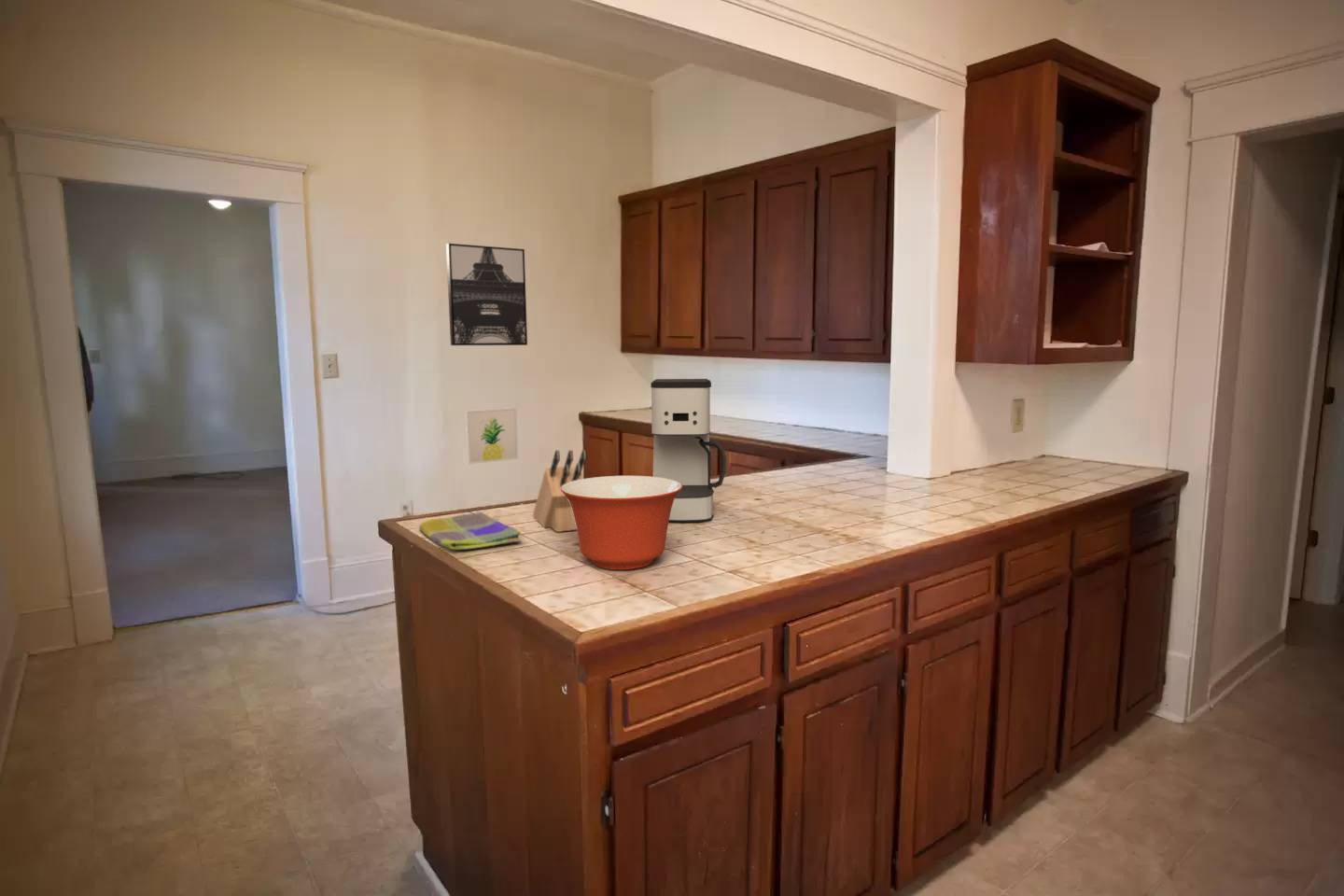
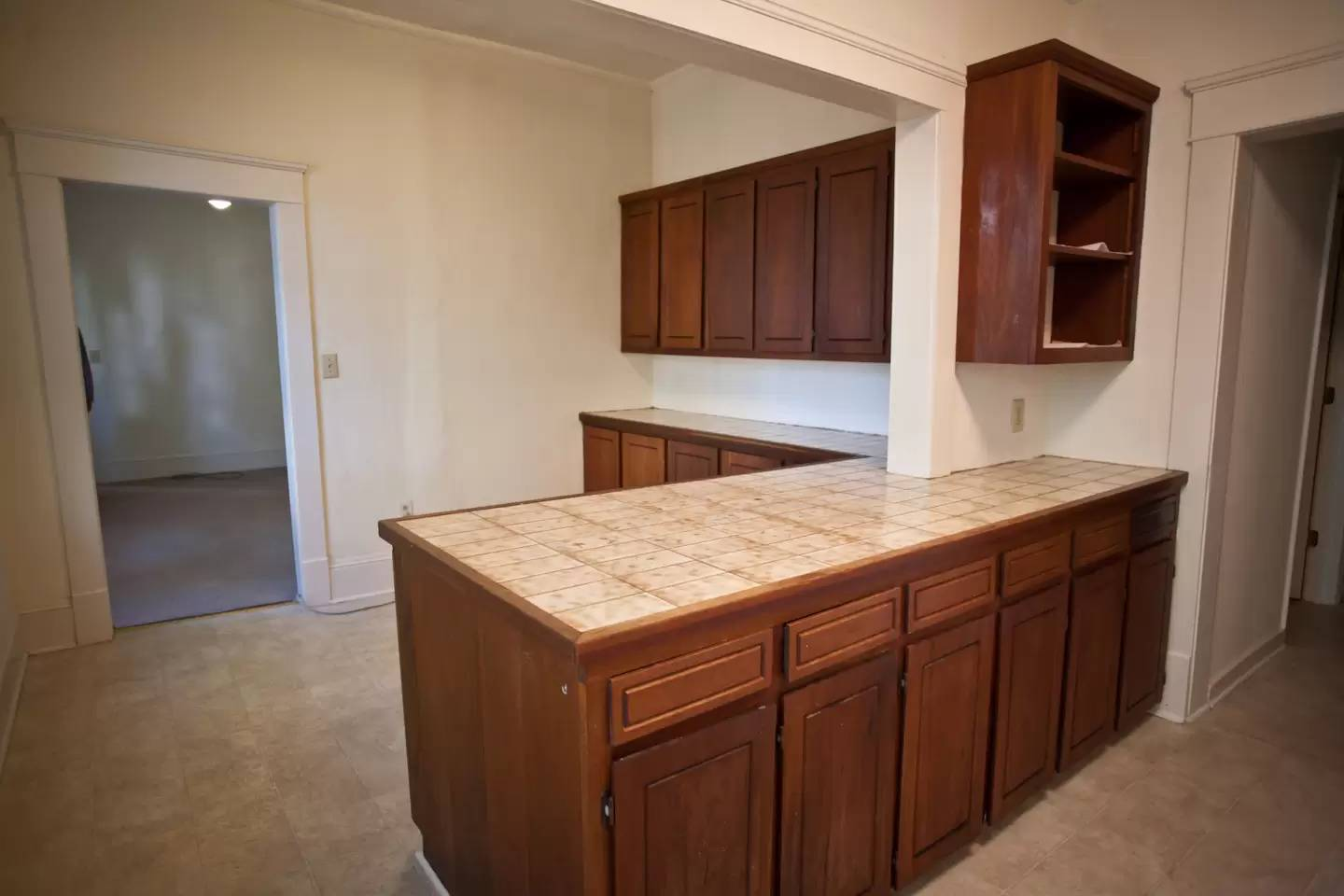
- dish towel (469, 530)
- coffee maker (687, 447)
- mixing bowl (622, 524)
- knife block (560, 485)
- wall art (492, 435)
- wall art (488, 296)
